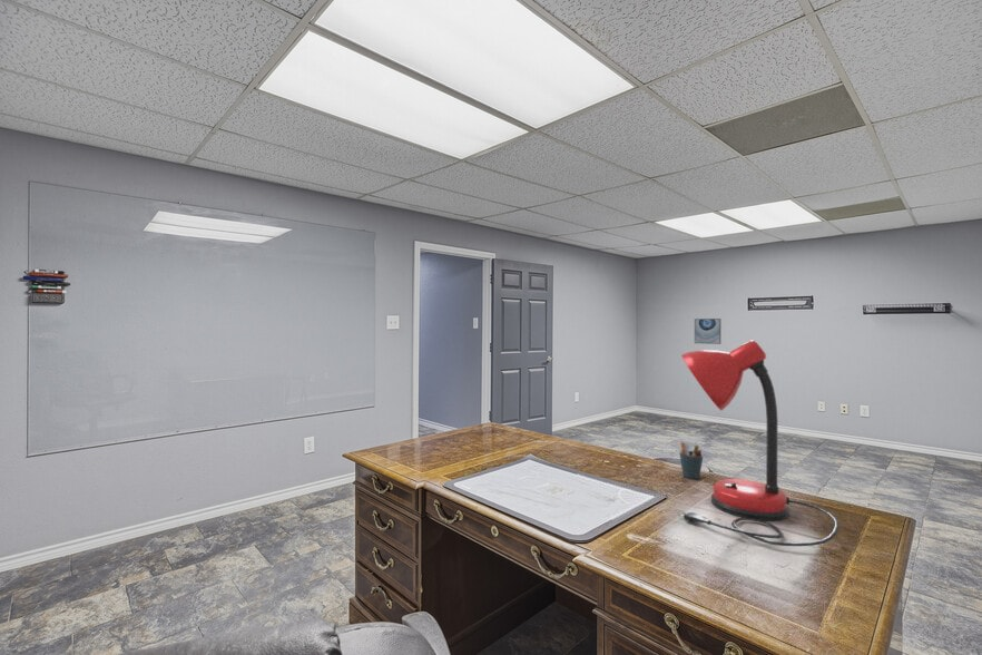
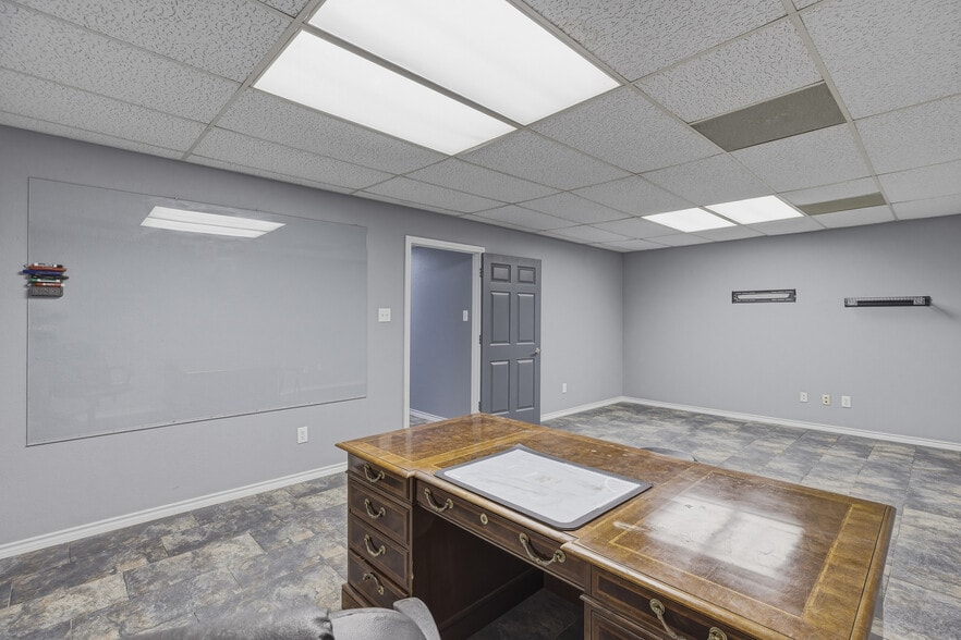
- desk lamp (767, 428)
- wall art (707, 331)
- pen holder (690, 458)
